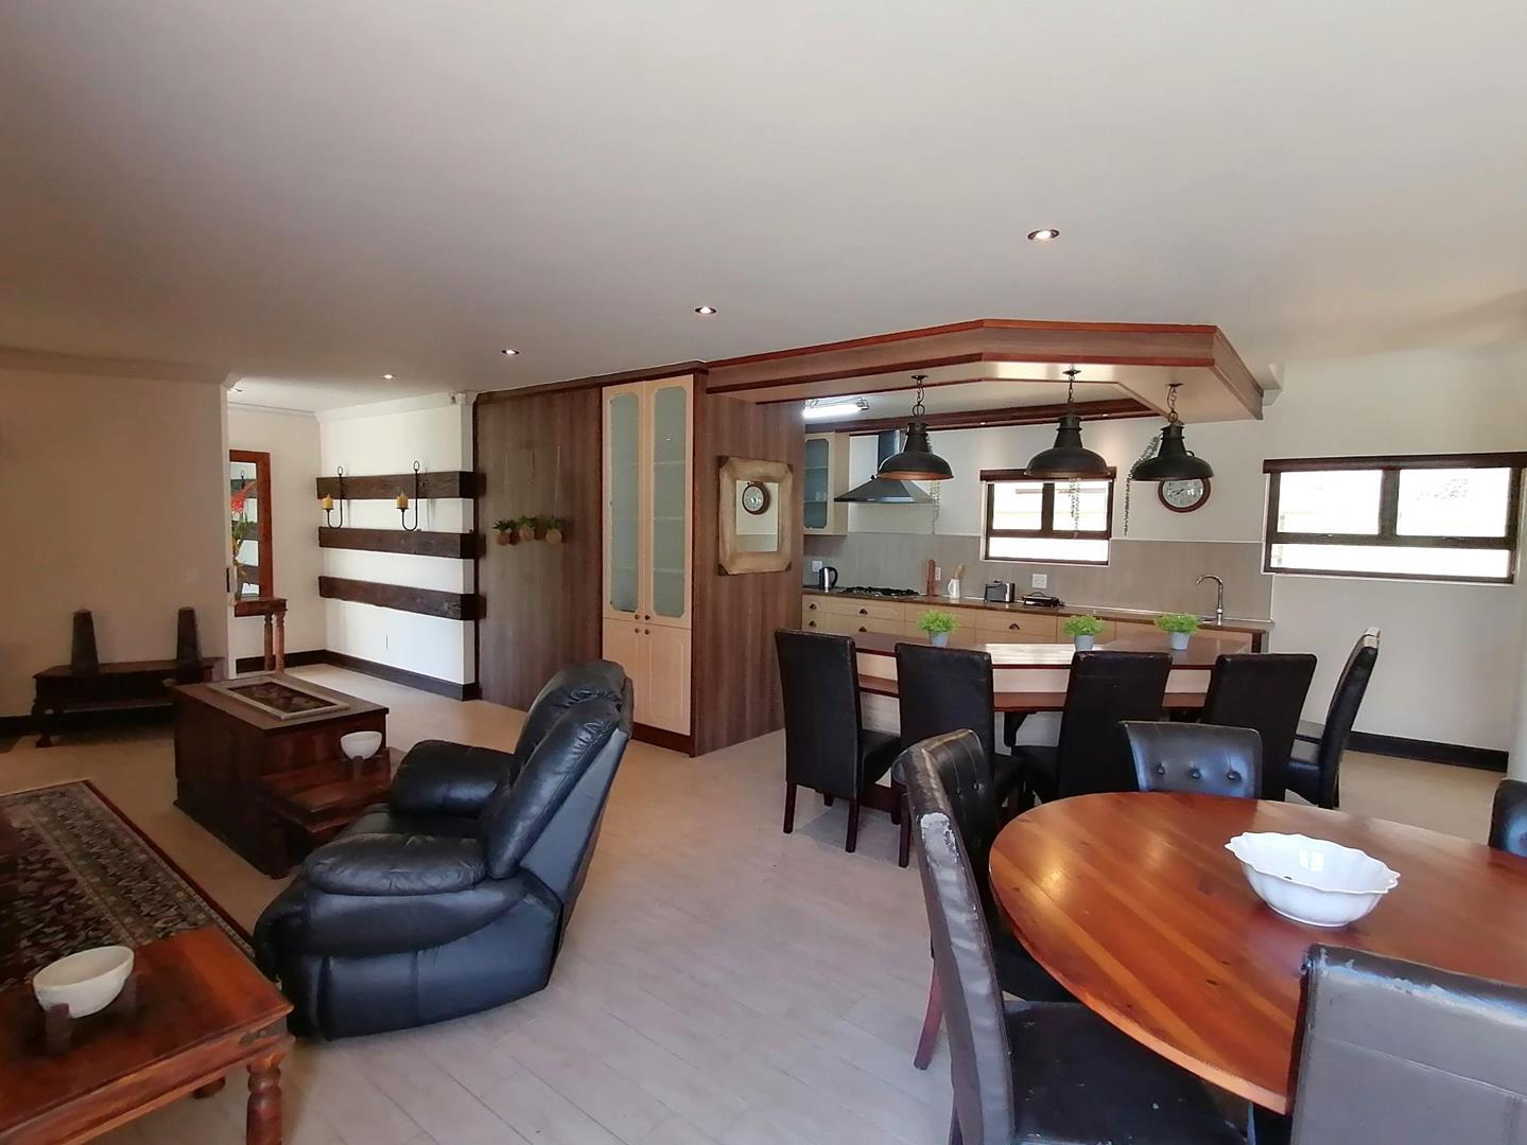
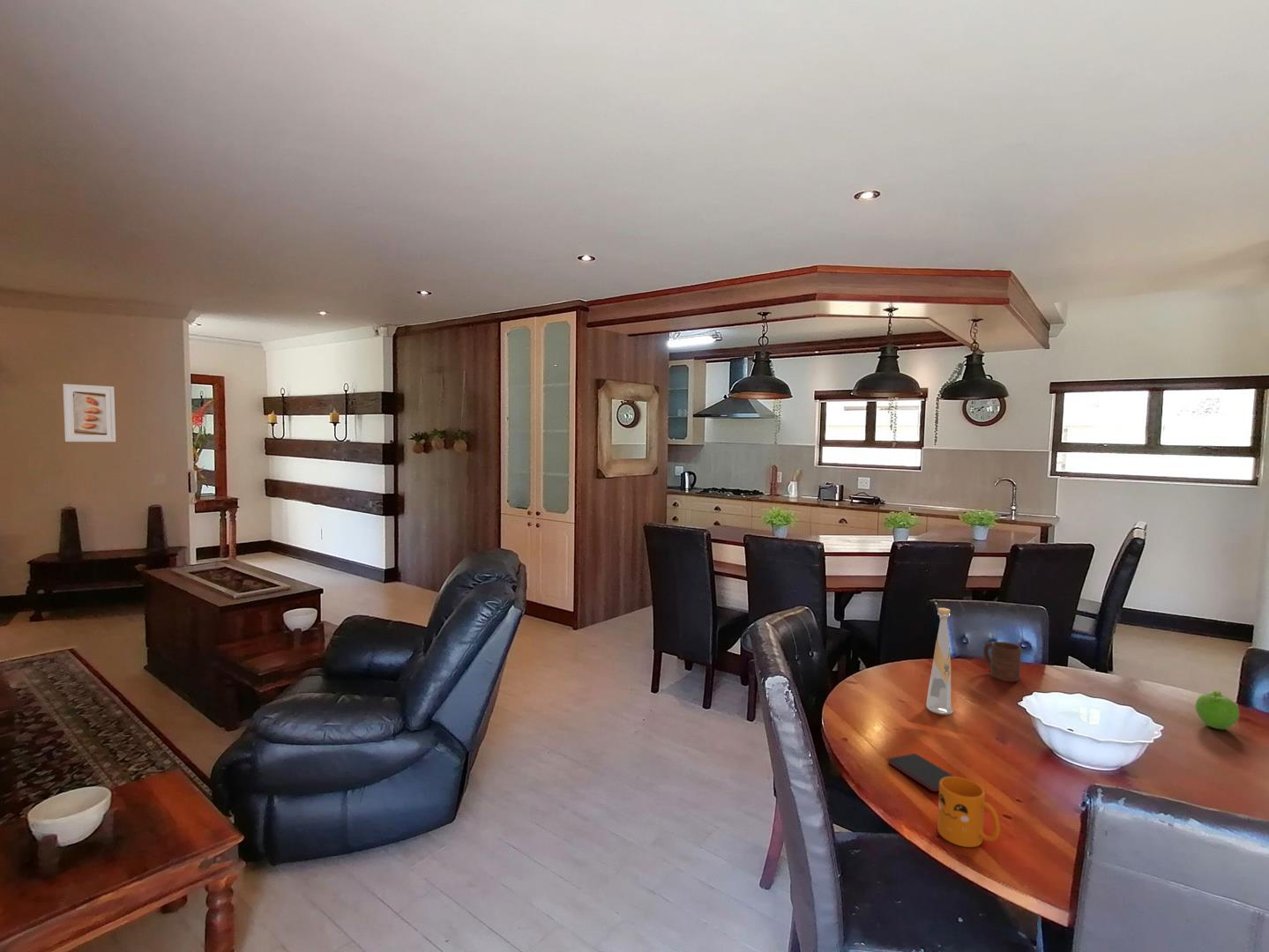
+ fruit (1216, 709)
+ smartphone (923, 771)
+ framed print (90, 413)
+ mug (969, 814)
+ bottle (942, 659)
+ cup (1001, 660)
